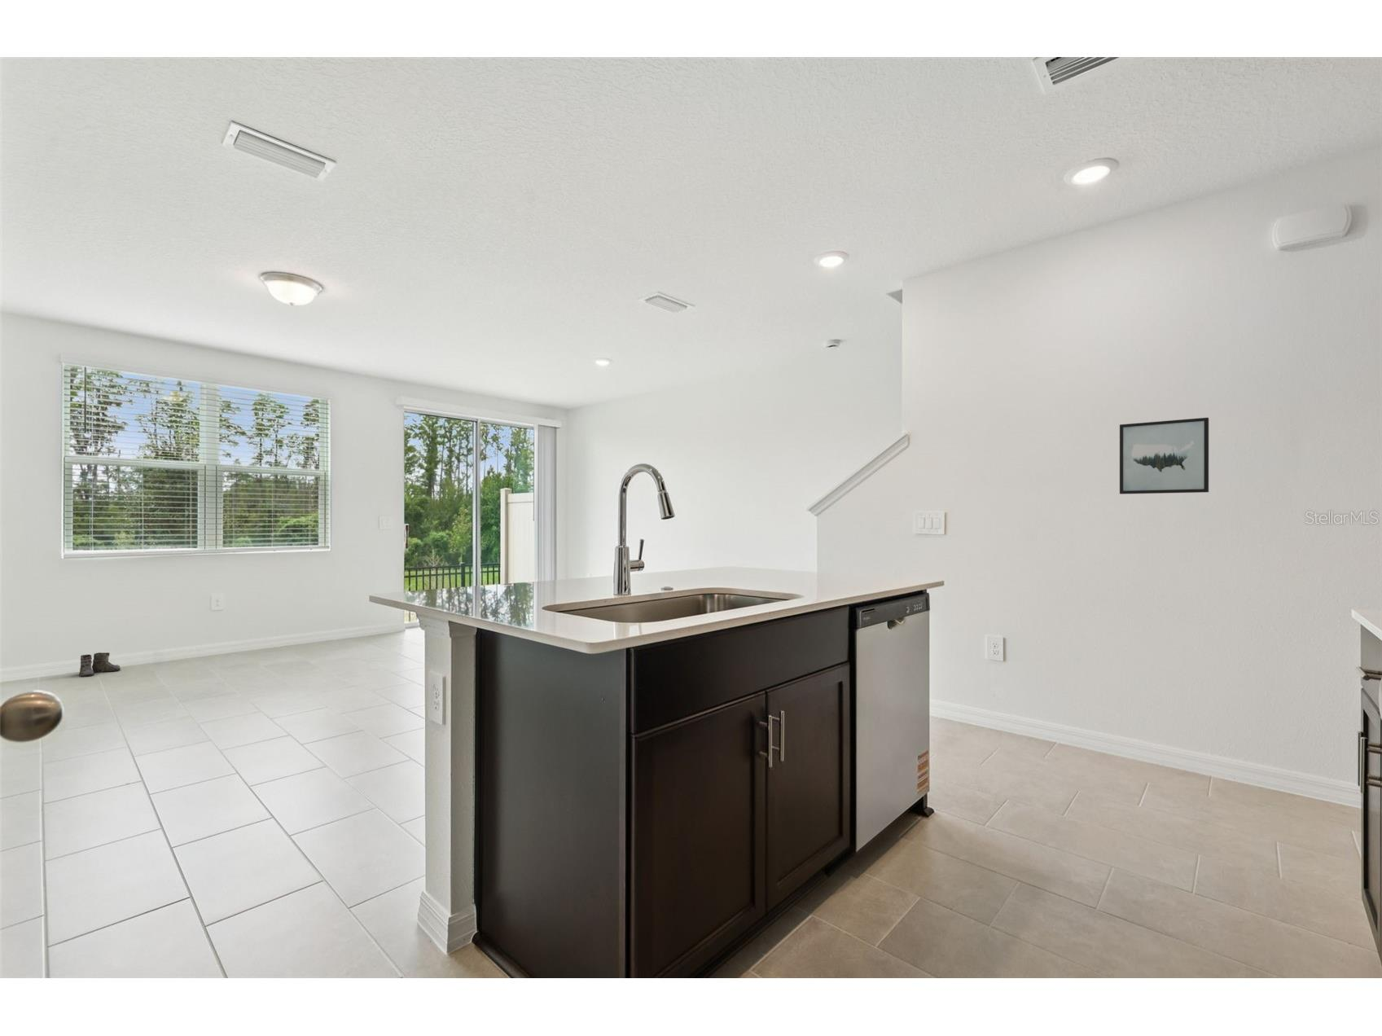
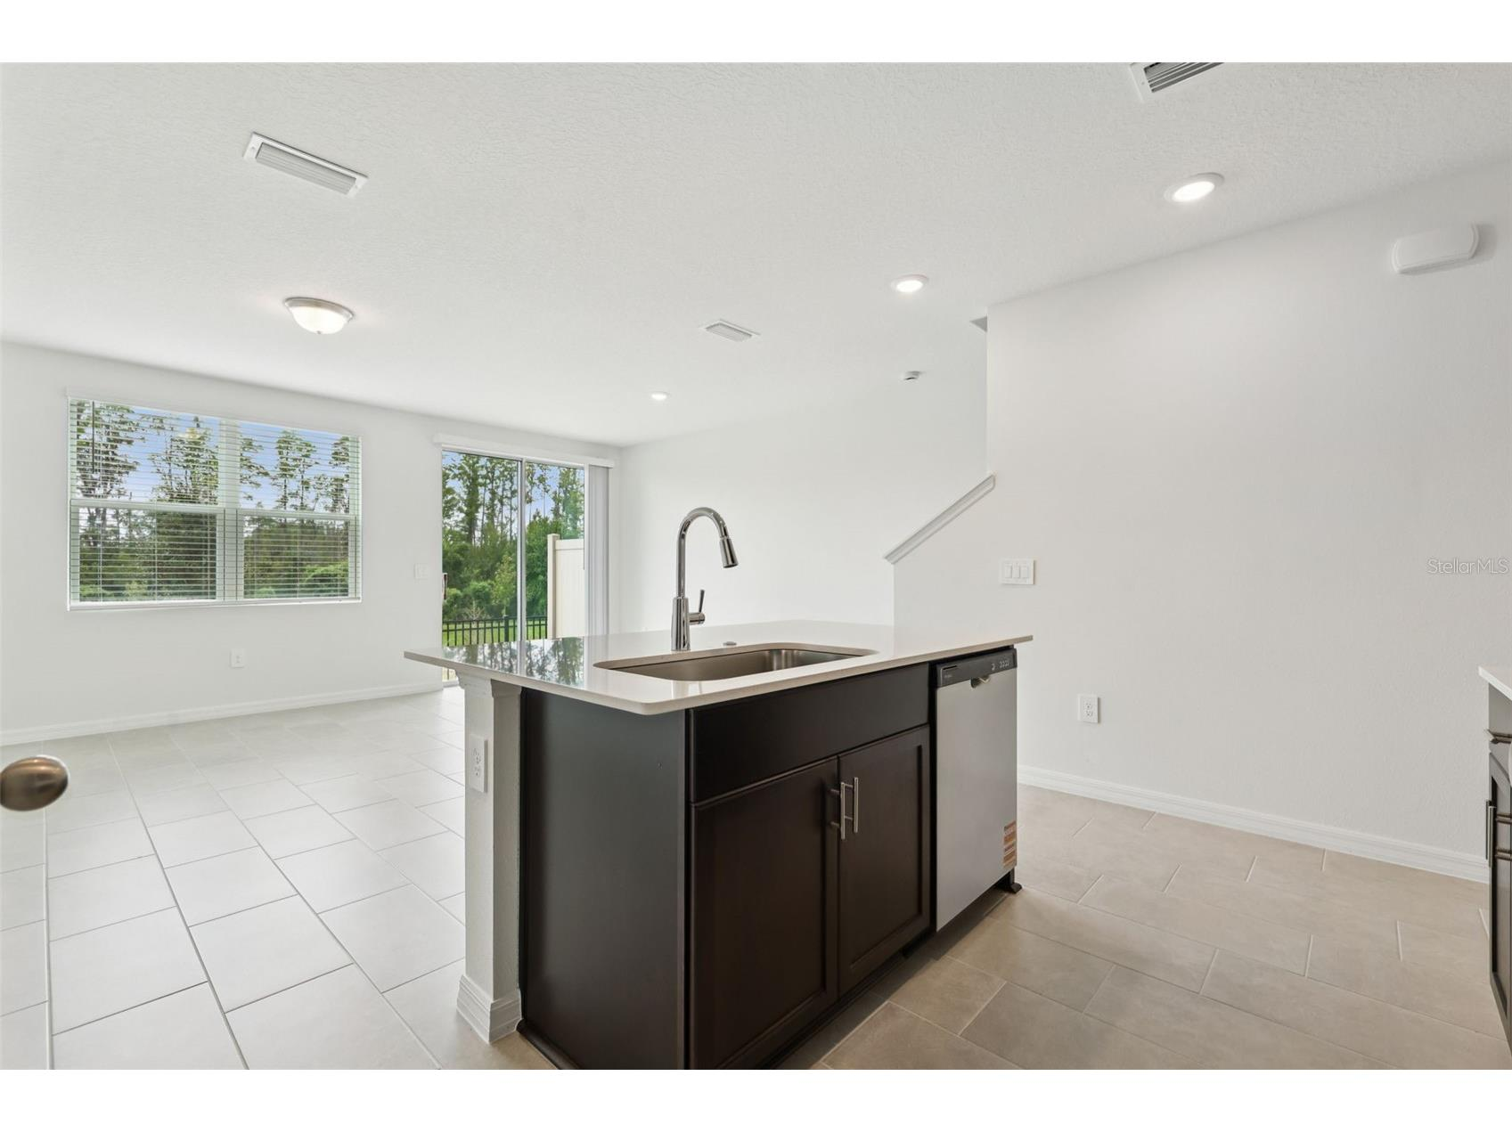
- boots (96, 664)
- wall art (1162, 457)
